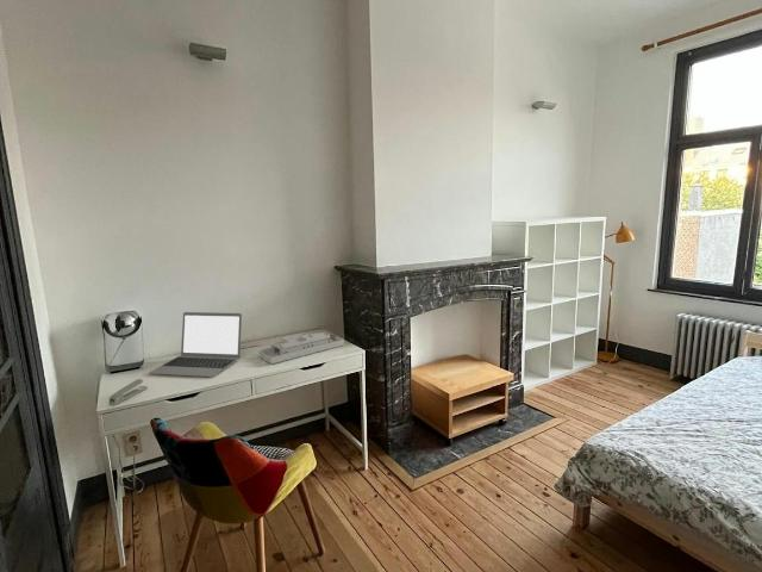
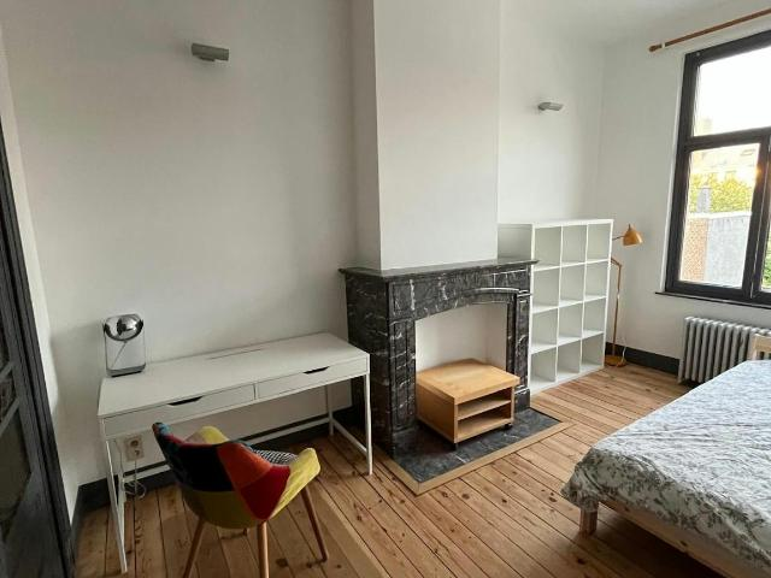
- desk organizer (302, 343)
- stapler (127, 390)
- laptop (196, 342)
